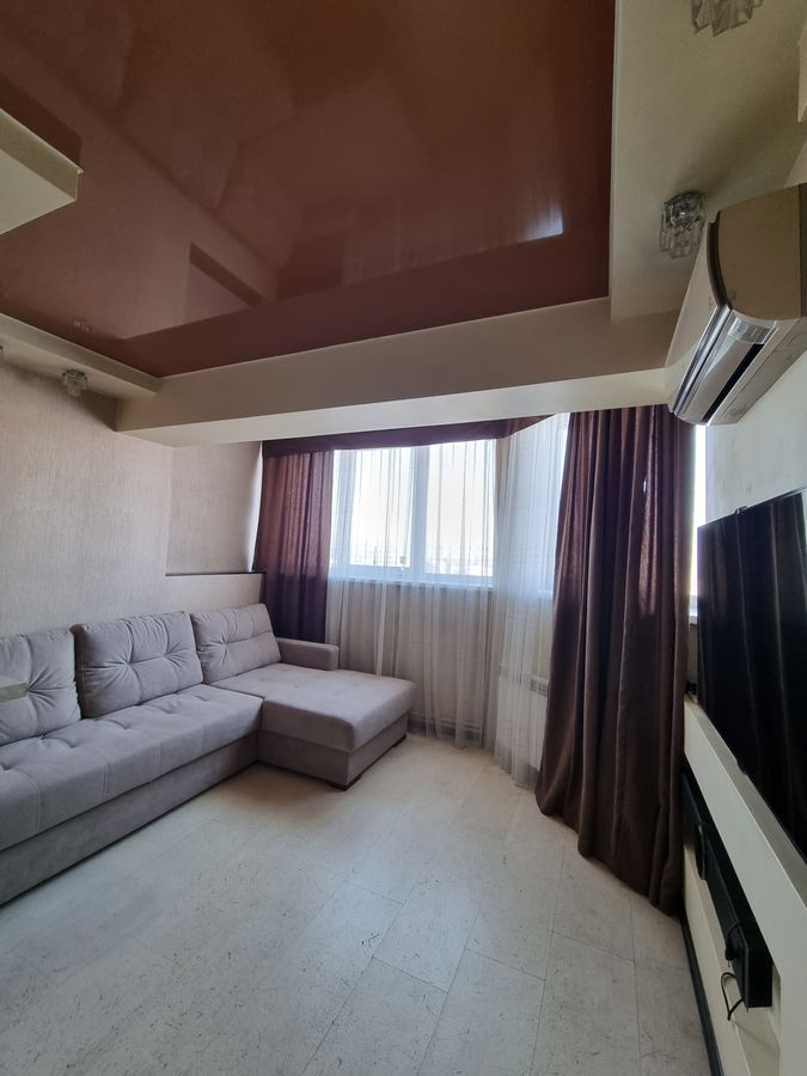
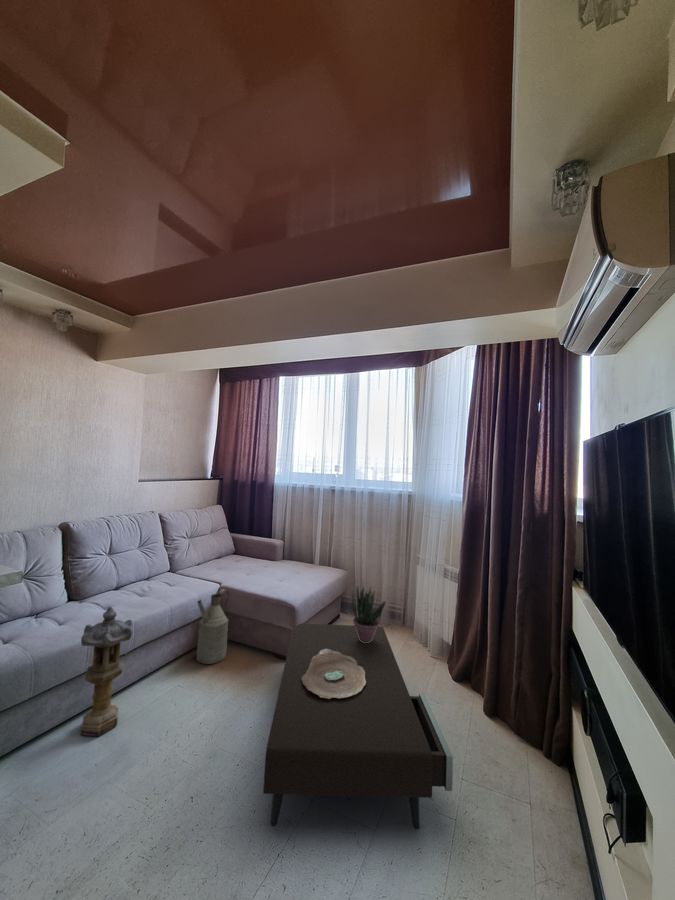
+ lantern (104, 665)
+ watering can (212, 624)
+ decorative bowl (334, 672)
+ potted plant (367, 612)
+ coffee table (351, 698)
